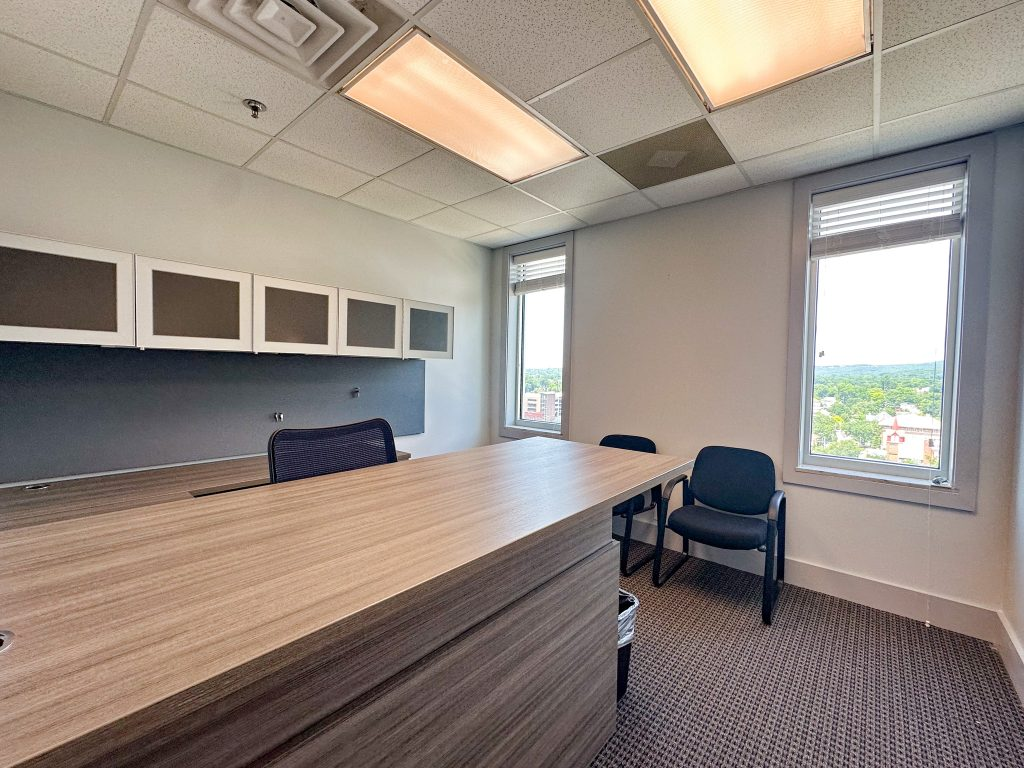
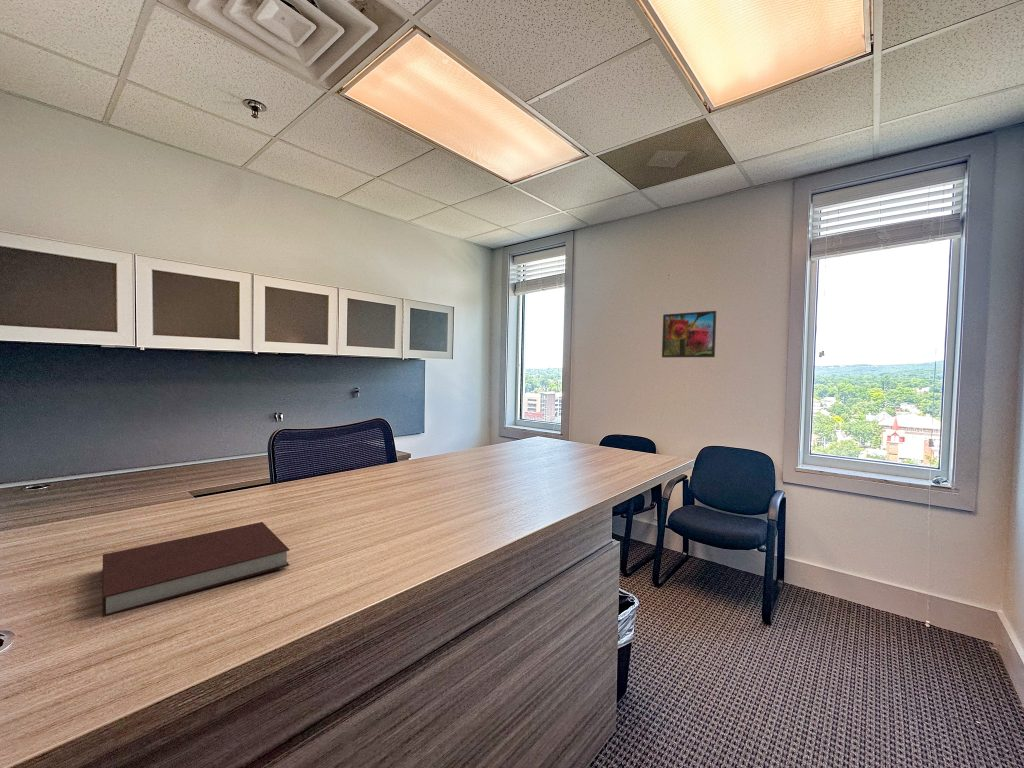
+ notebook (198, 560)
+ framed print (688, 335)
